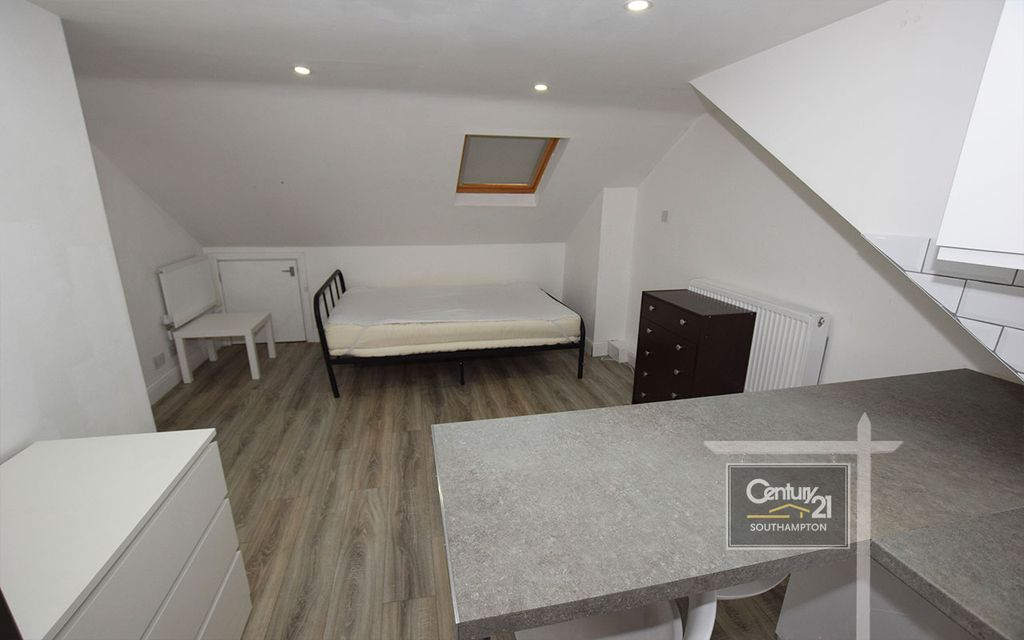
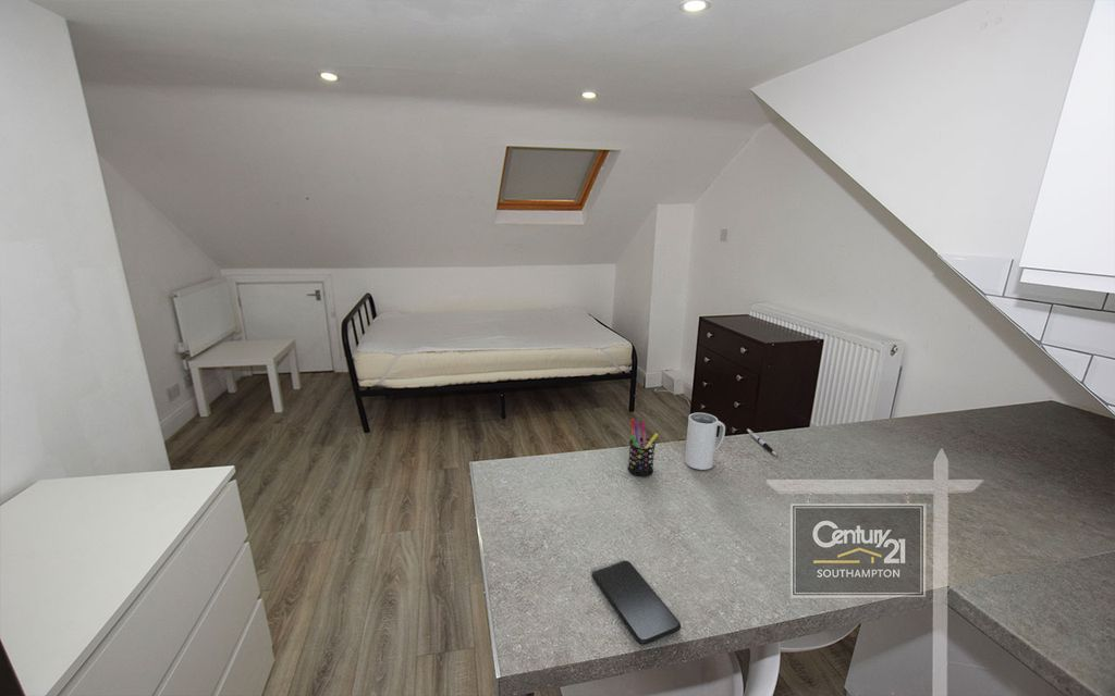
+ pen (761, 442)
+ pen holder (638, 447)
+ mug (706, 439)
+ smartphone (633, 598)
